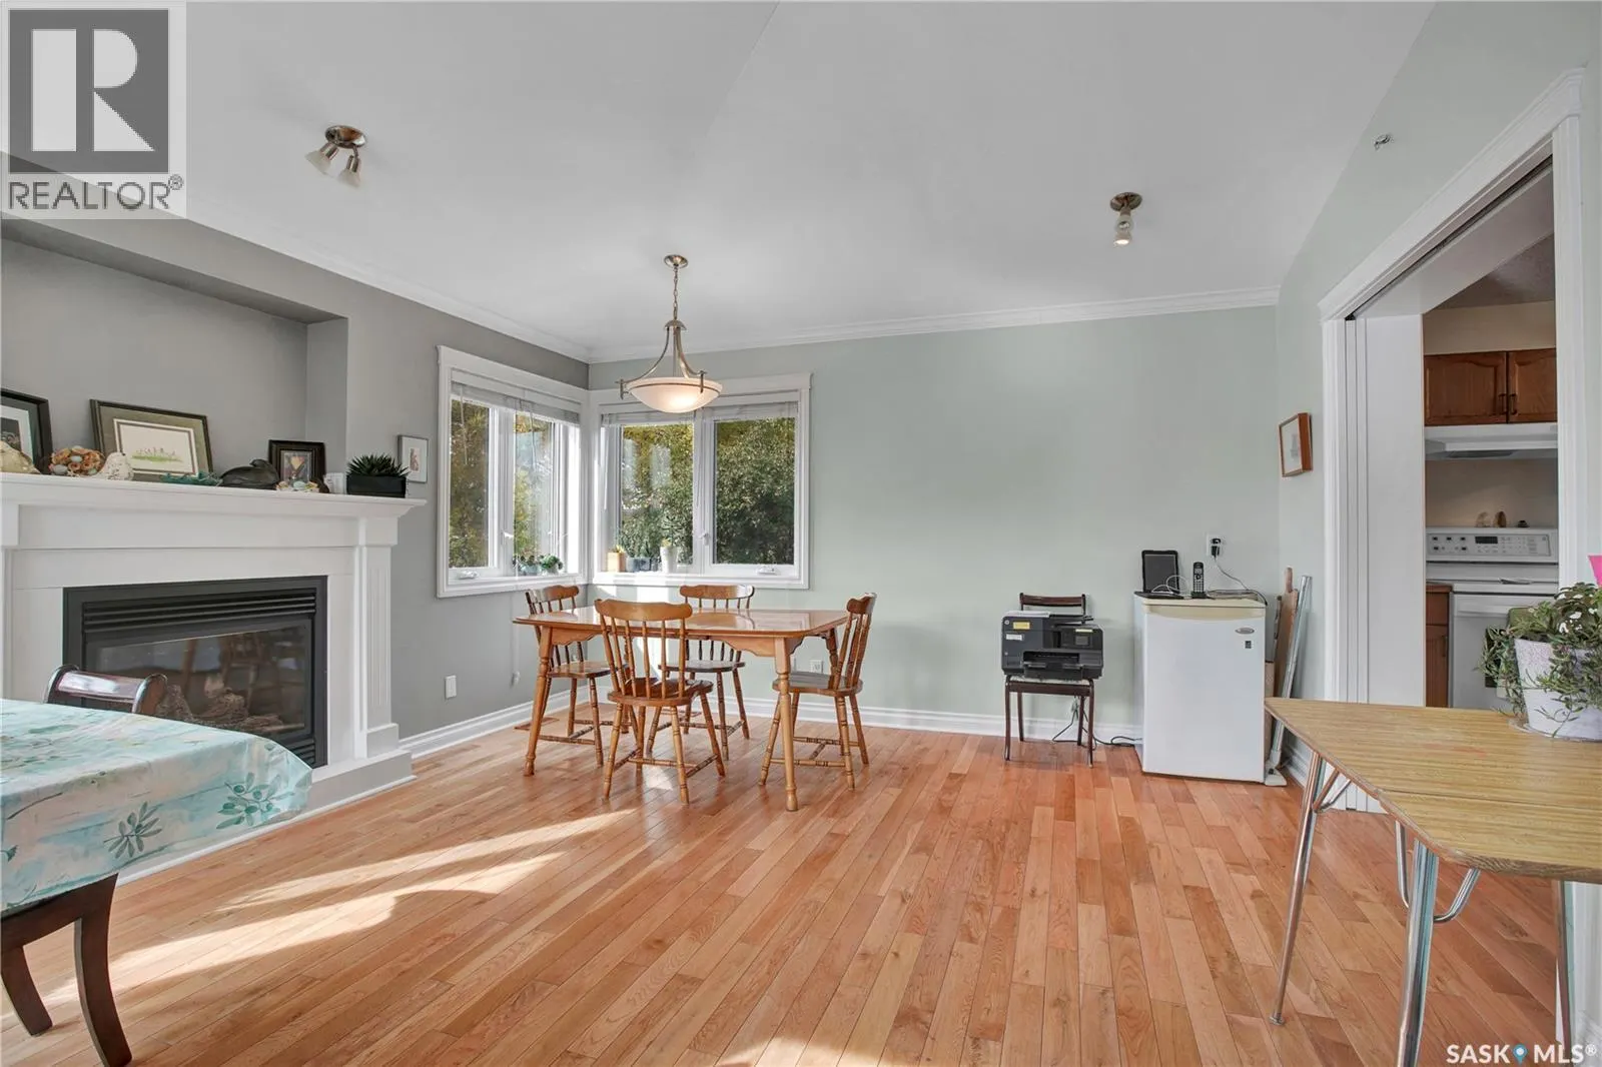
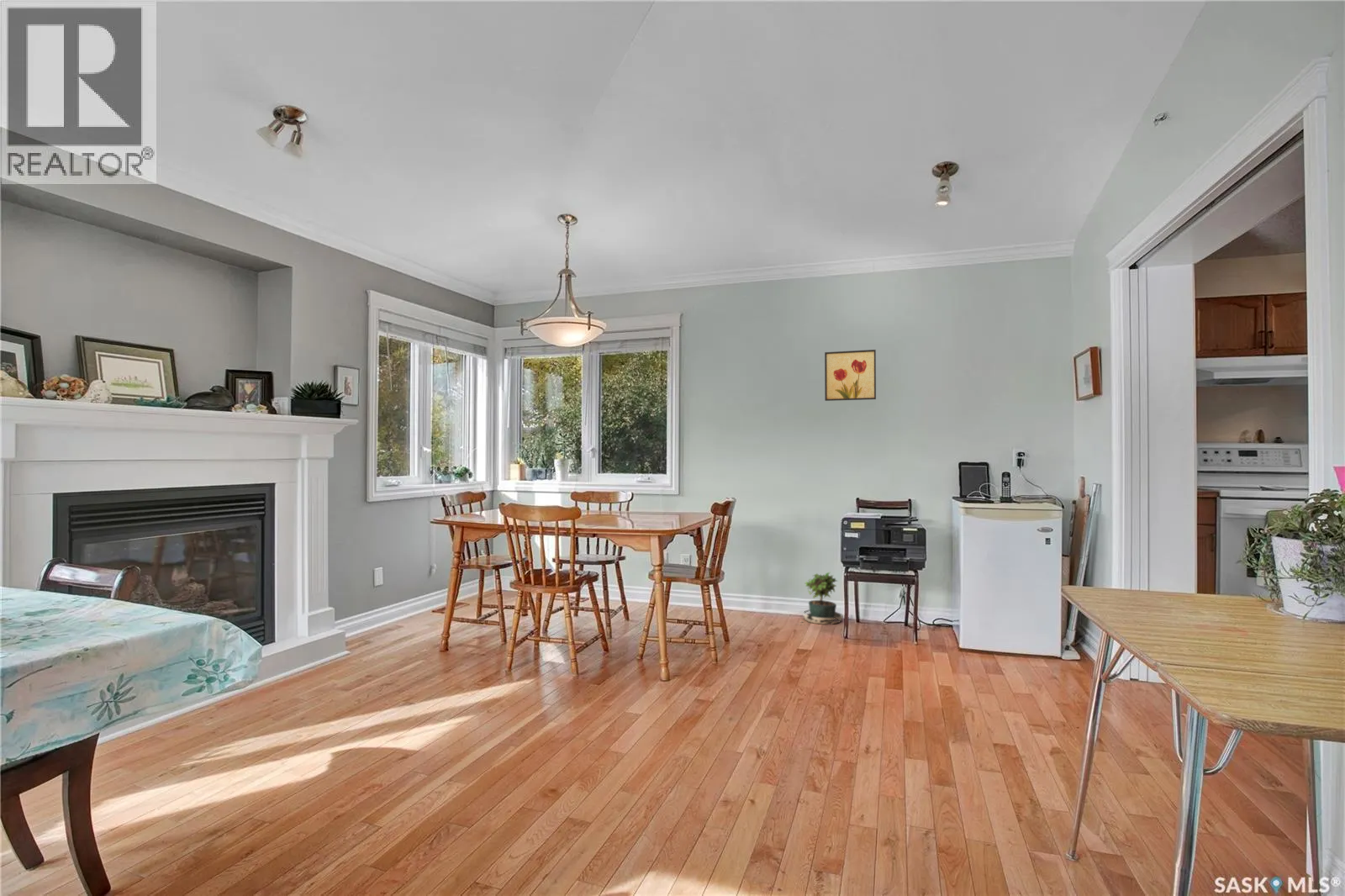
+ wall art (850, 375)
+ potted plant (820, 595)
